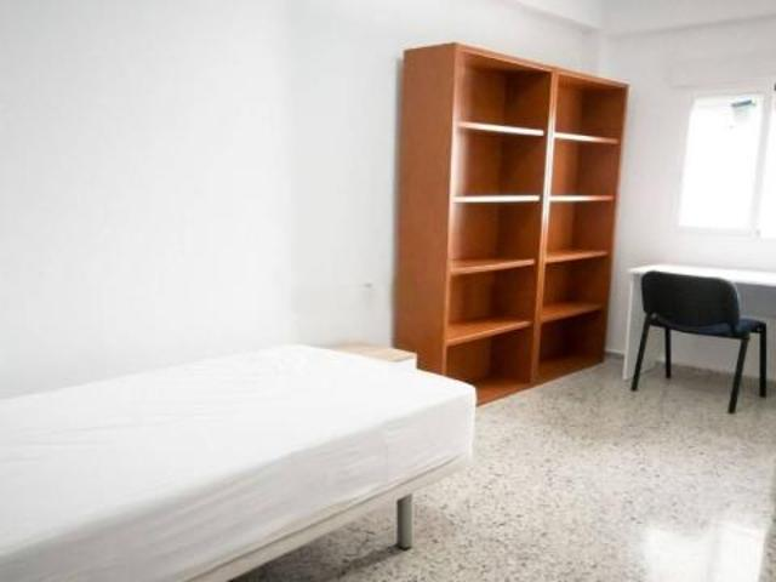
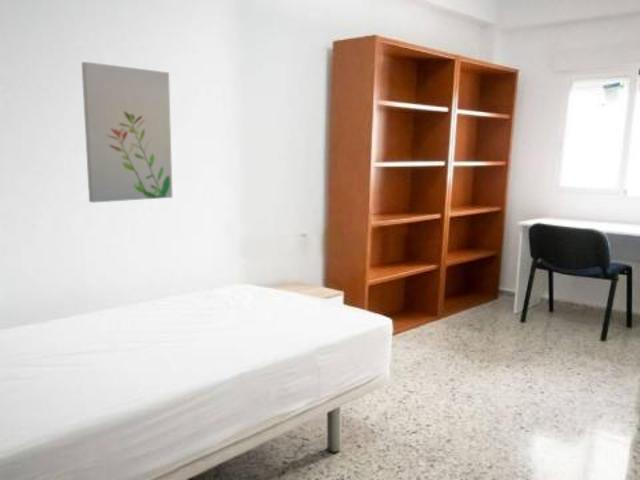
+ wall art (130, 135)
